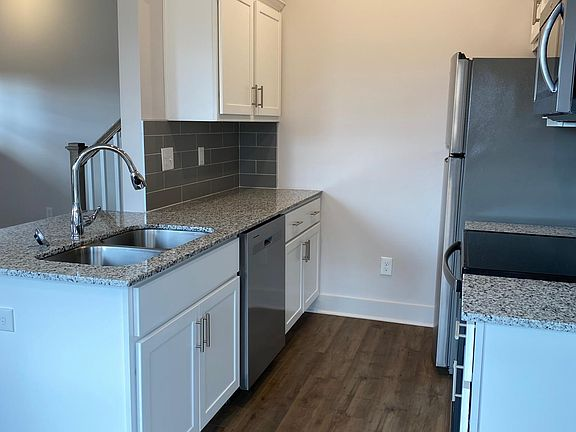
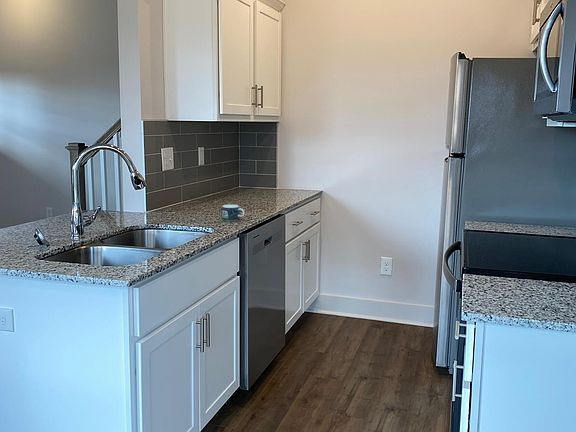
+ mug (233, 213)
